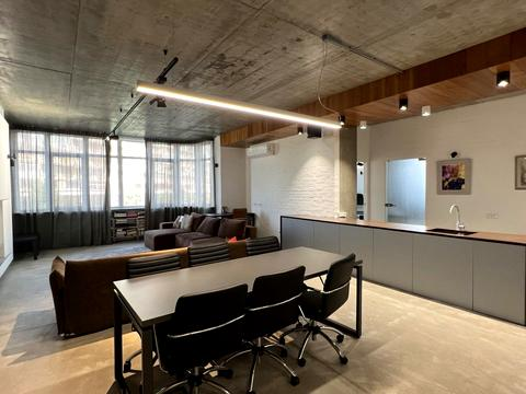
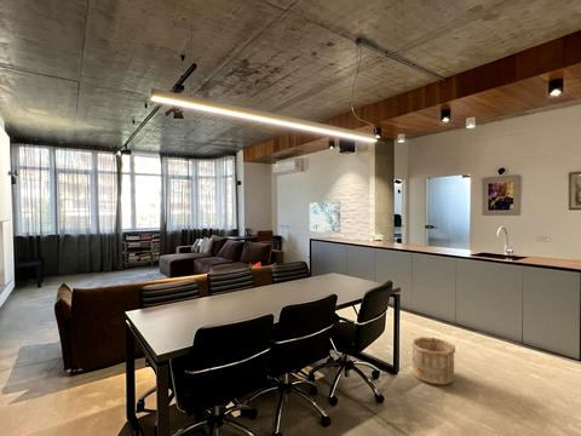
+ wooden bucket (432, 360)
+ wall art (323, 217)
